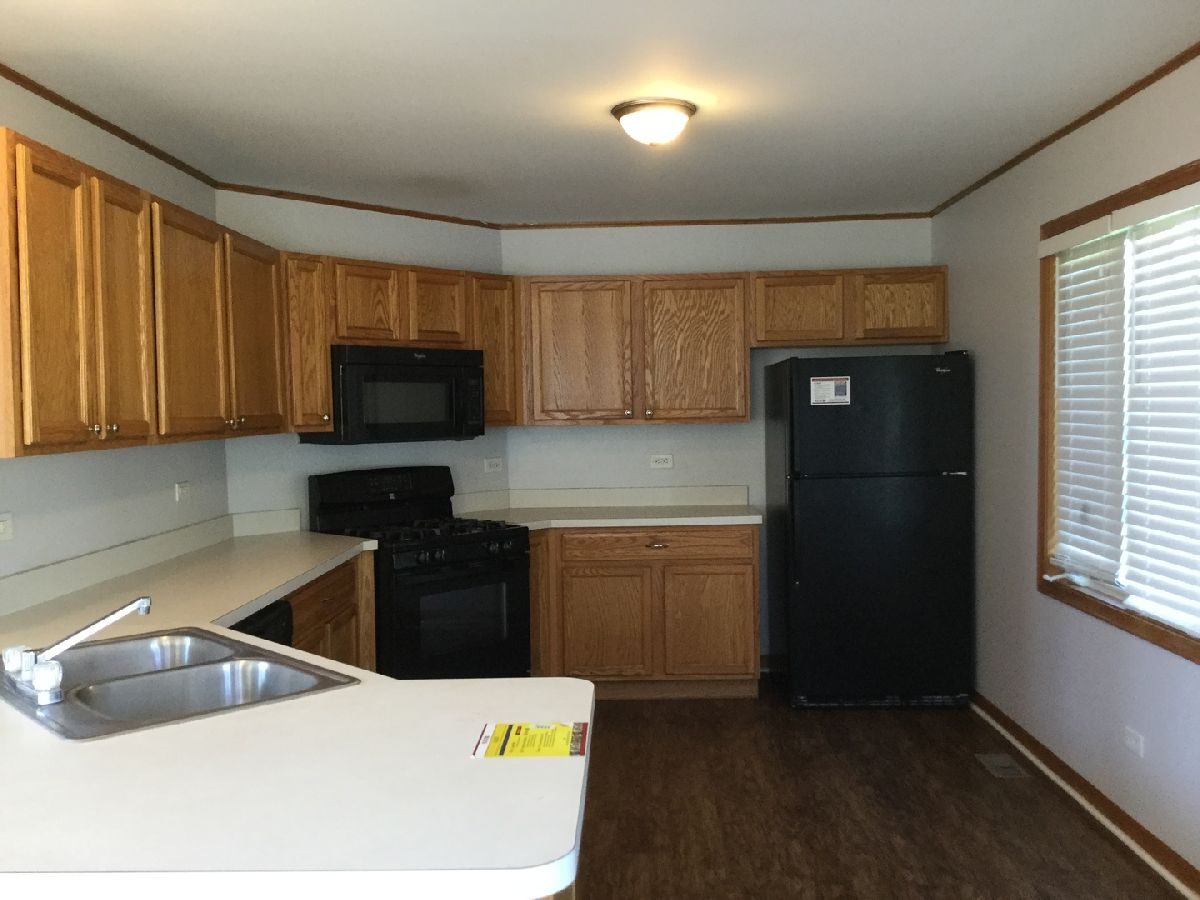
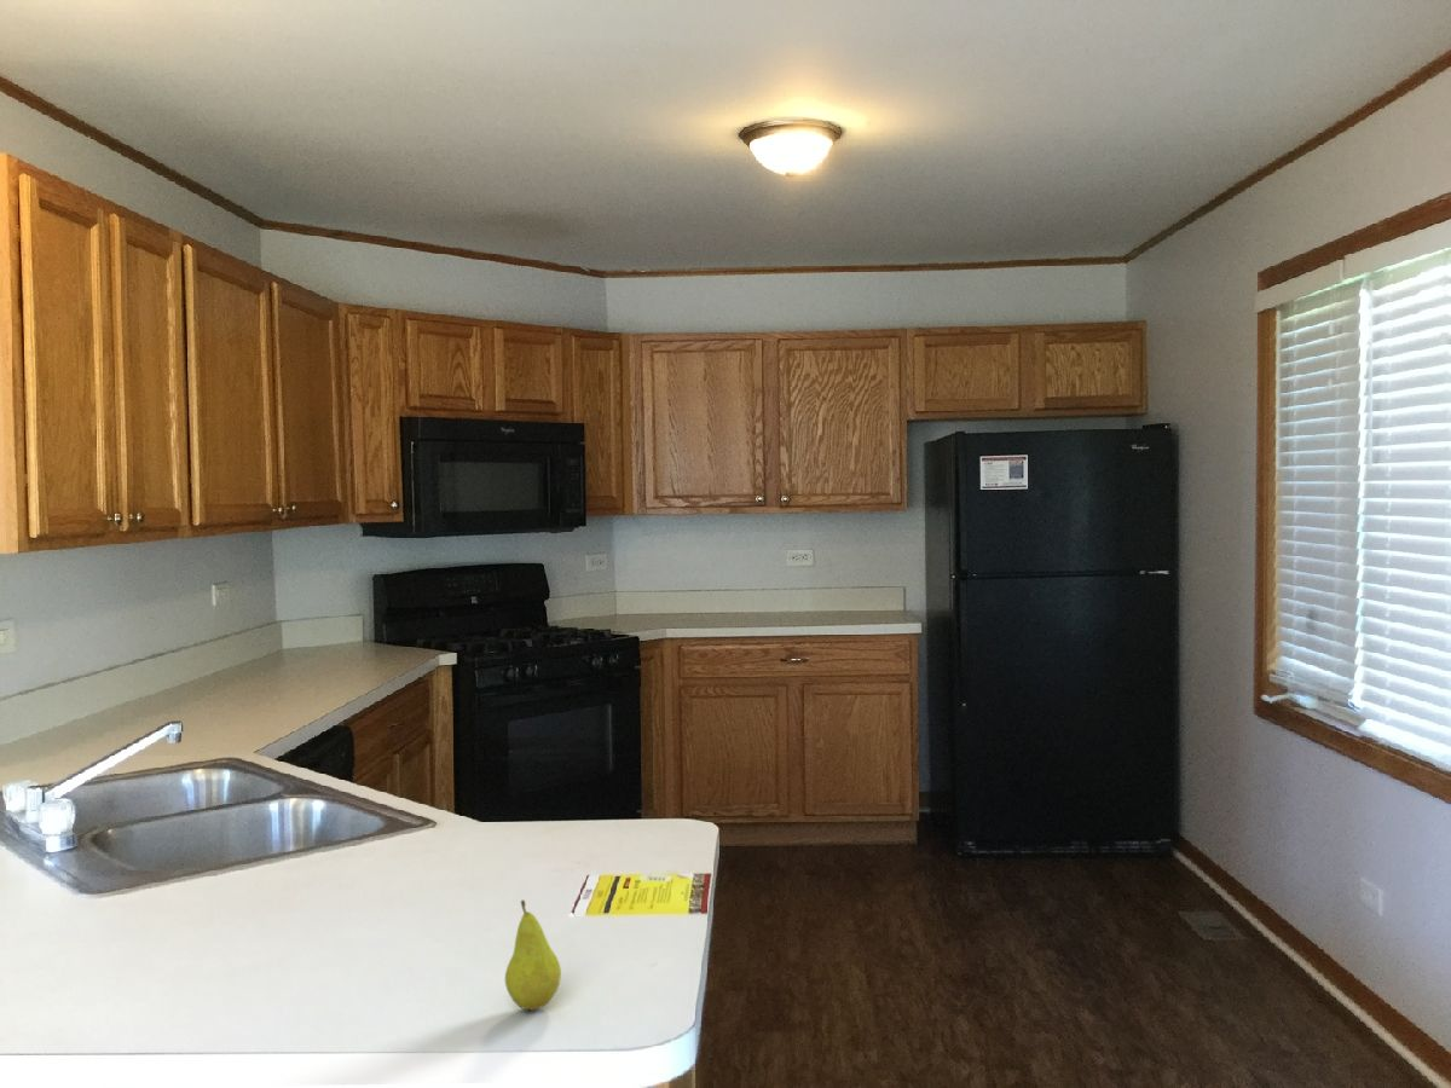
+ fruit (532, 950)
